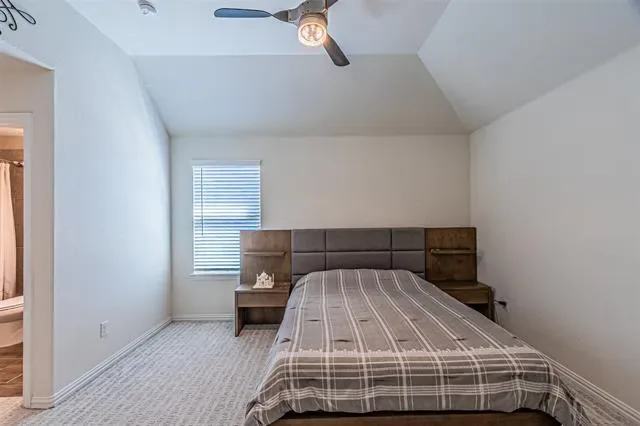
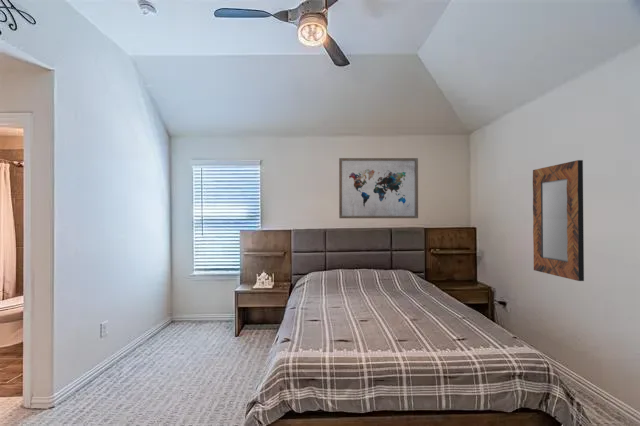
+ wall art (378, 188)
+ home mirror (555, 220)
